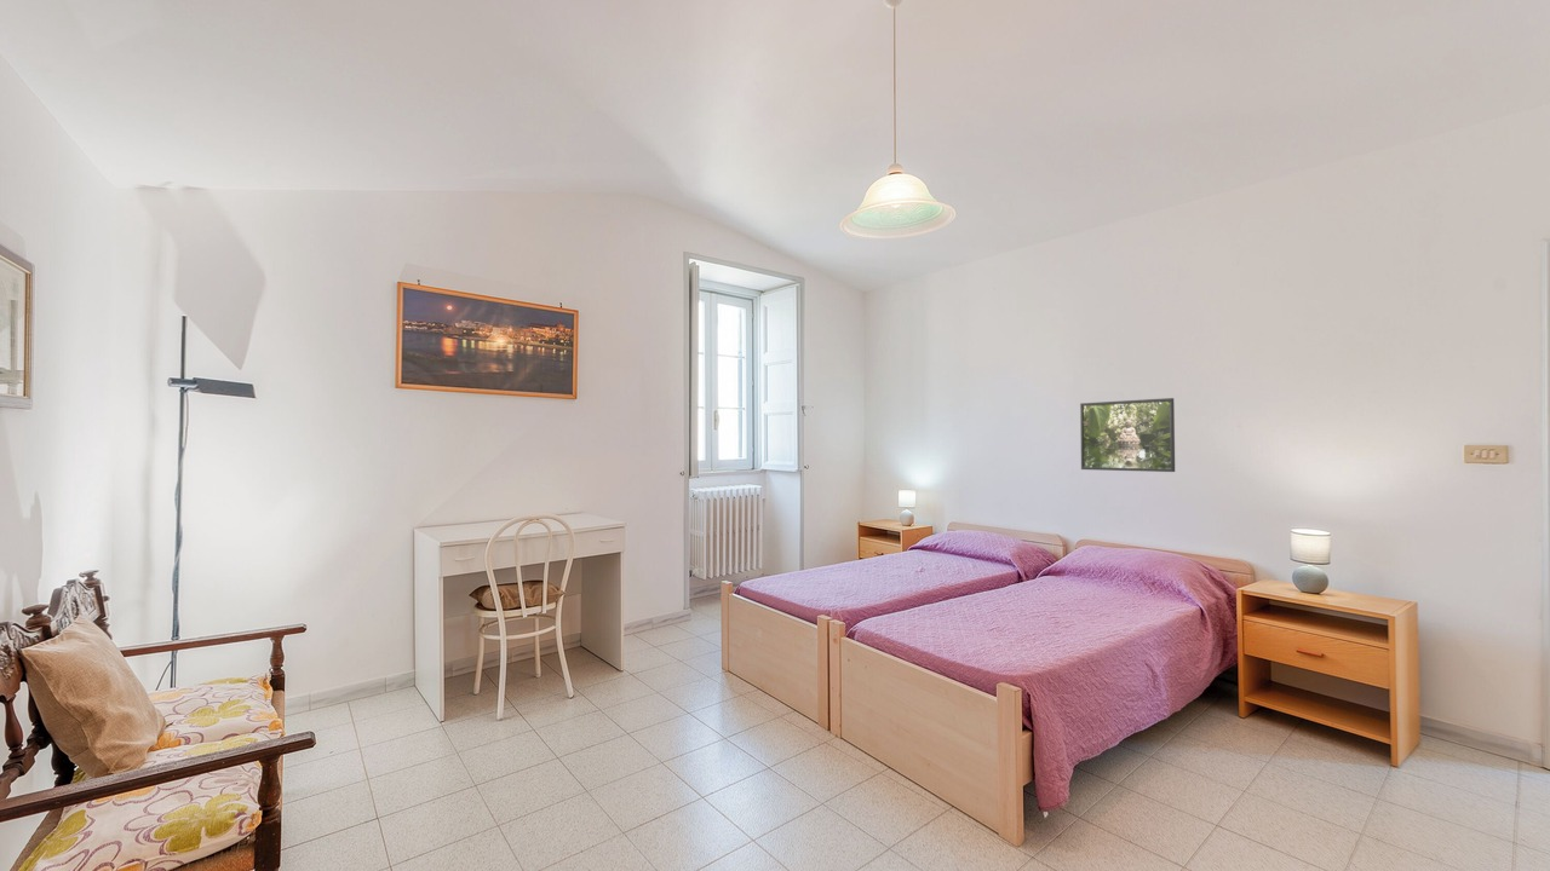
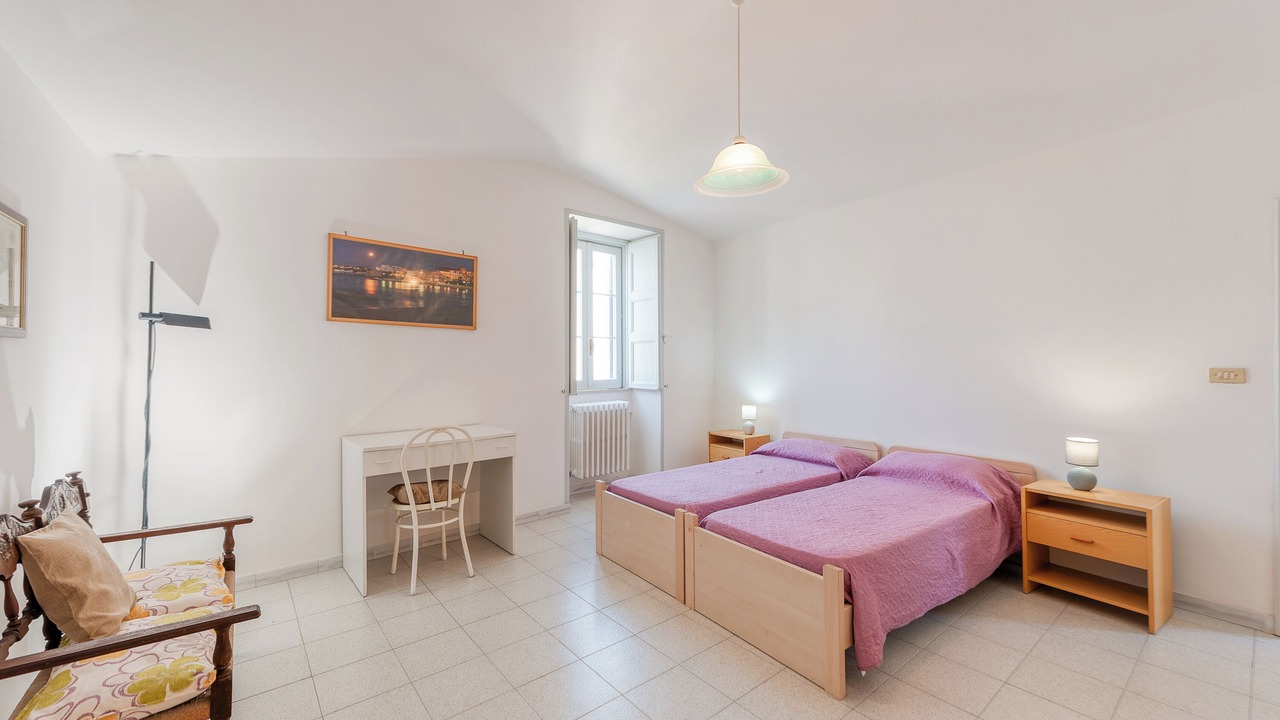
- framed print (1125, 436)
